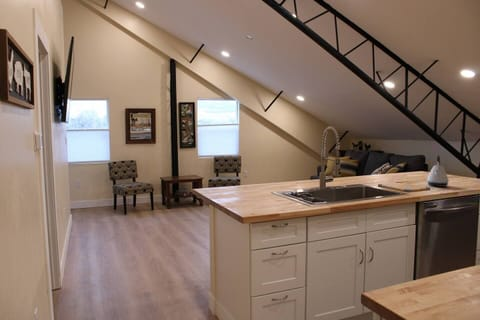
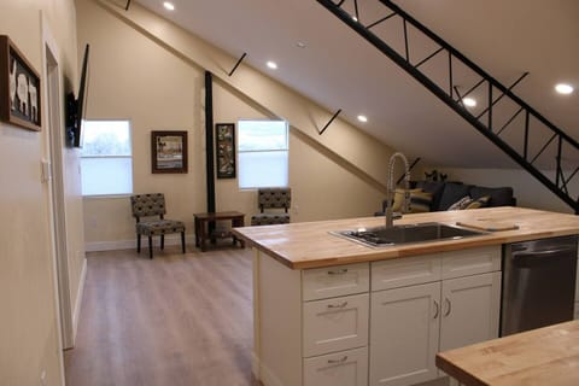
- kettle (438, 170)
